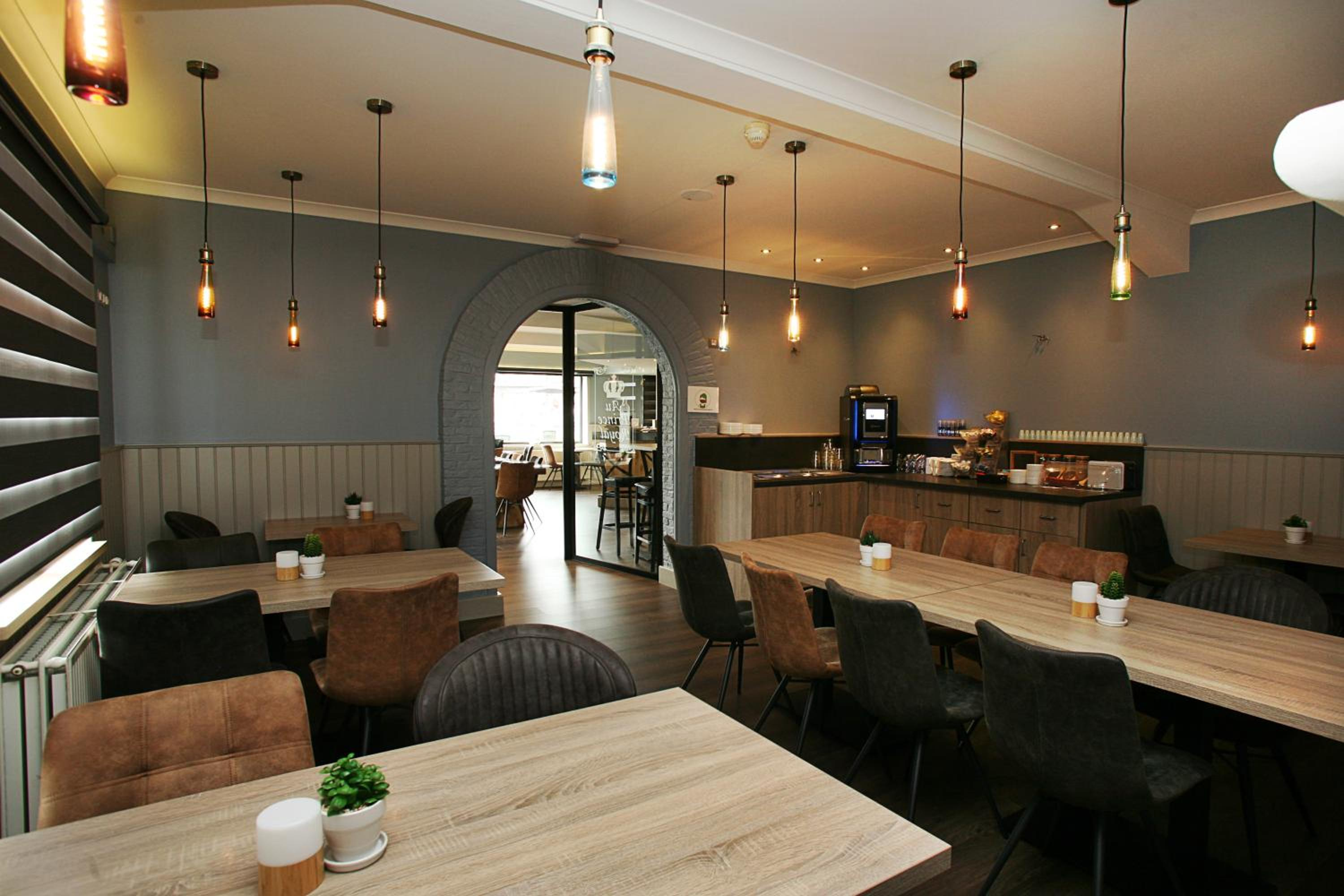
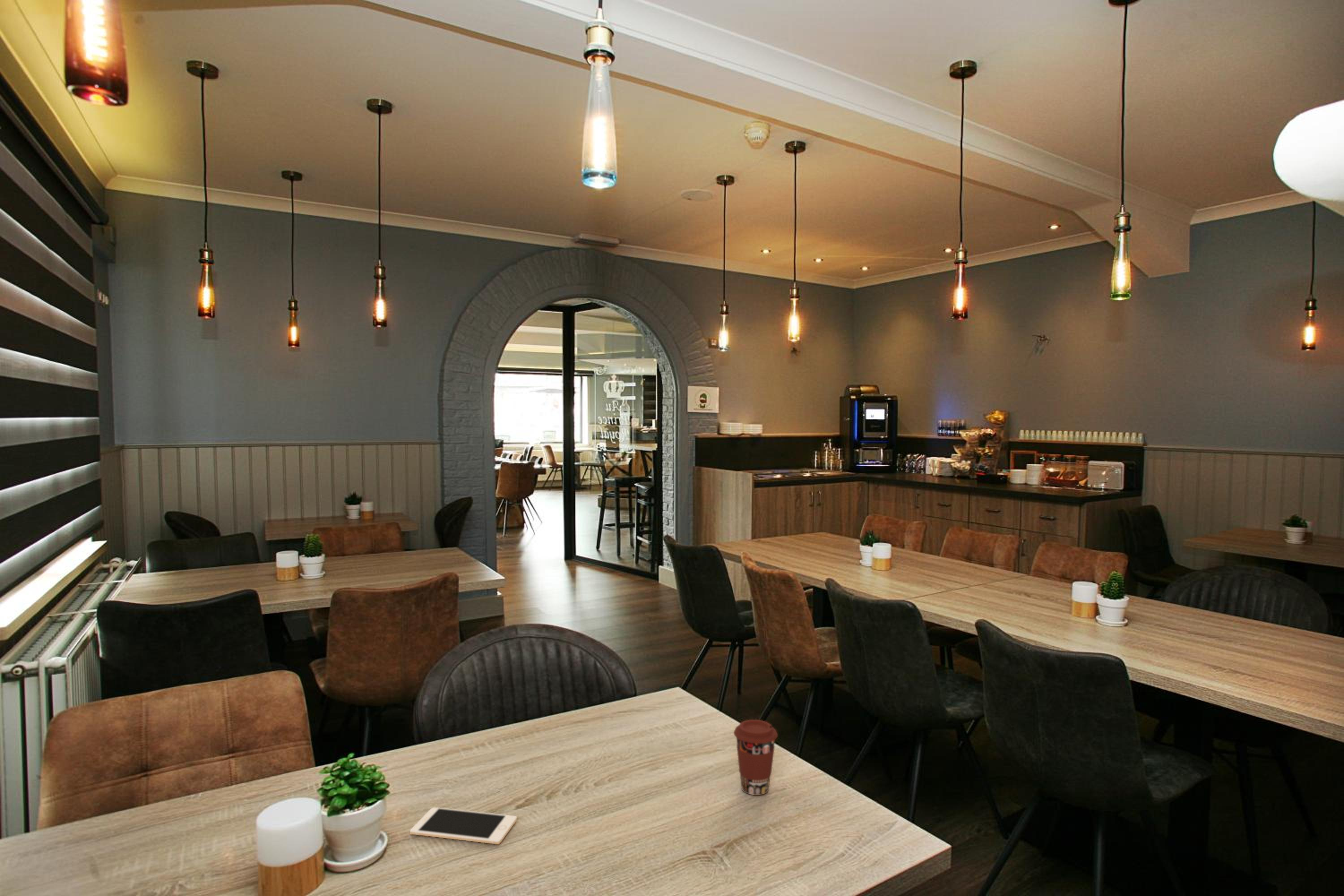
+ cell phone (464, 825)
+ coffee cup (755, 757)
